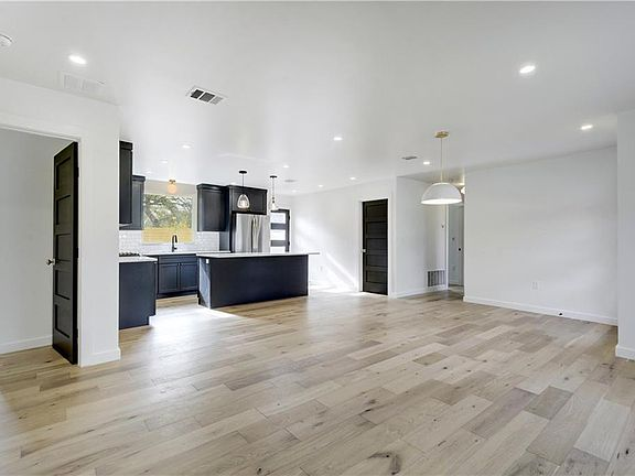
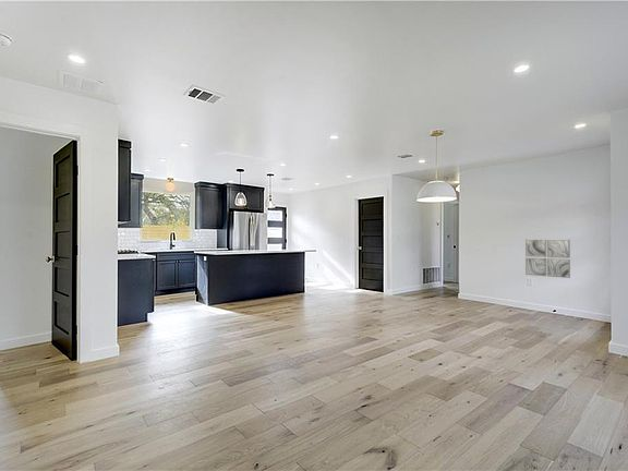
+ wall art (547, 256)
